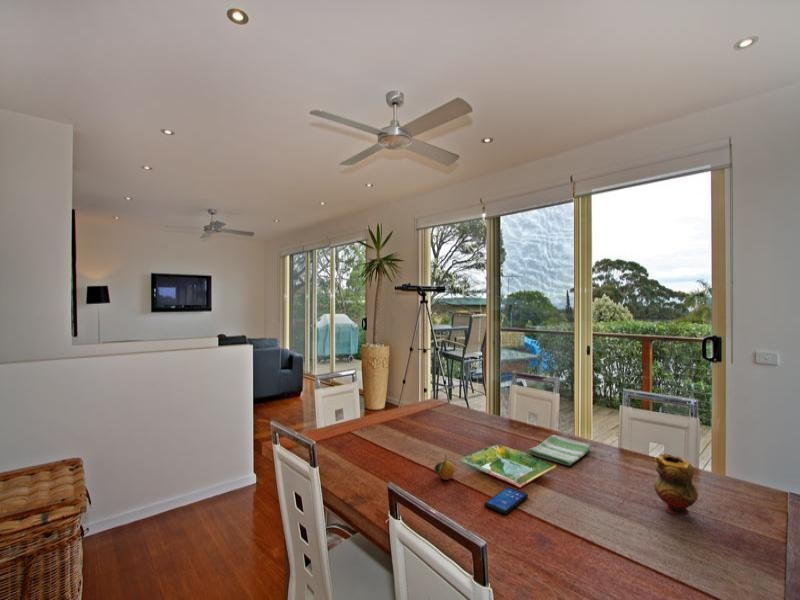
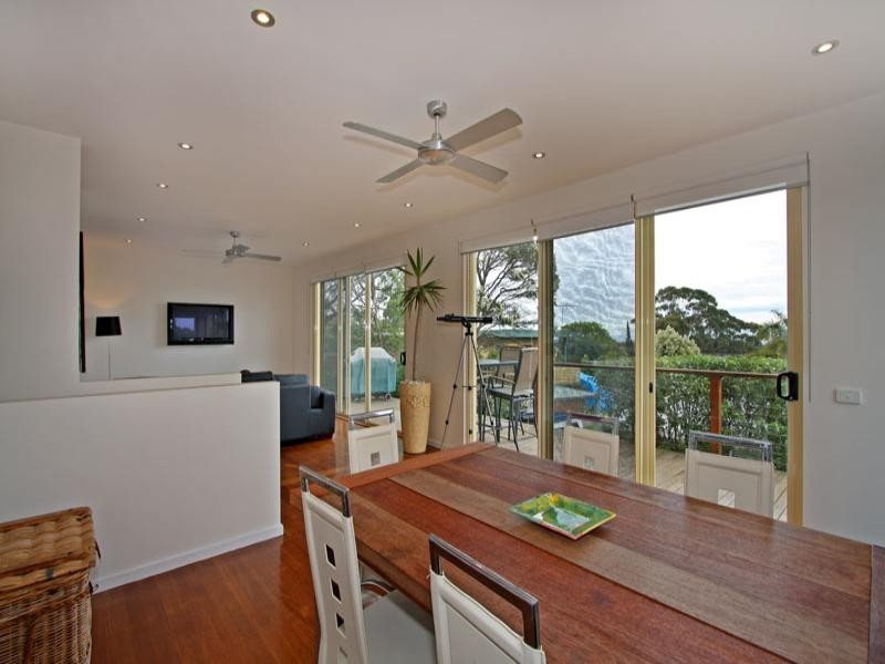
- fruit (442, 468)
- smartphone (506, 499)
- dish towel (560, 448)
- teapot (676, 480)
